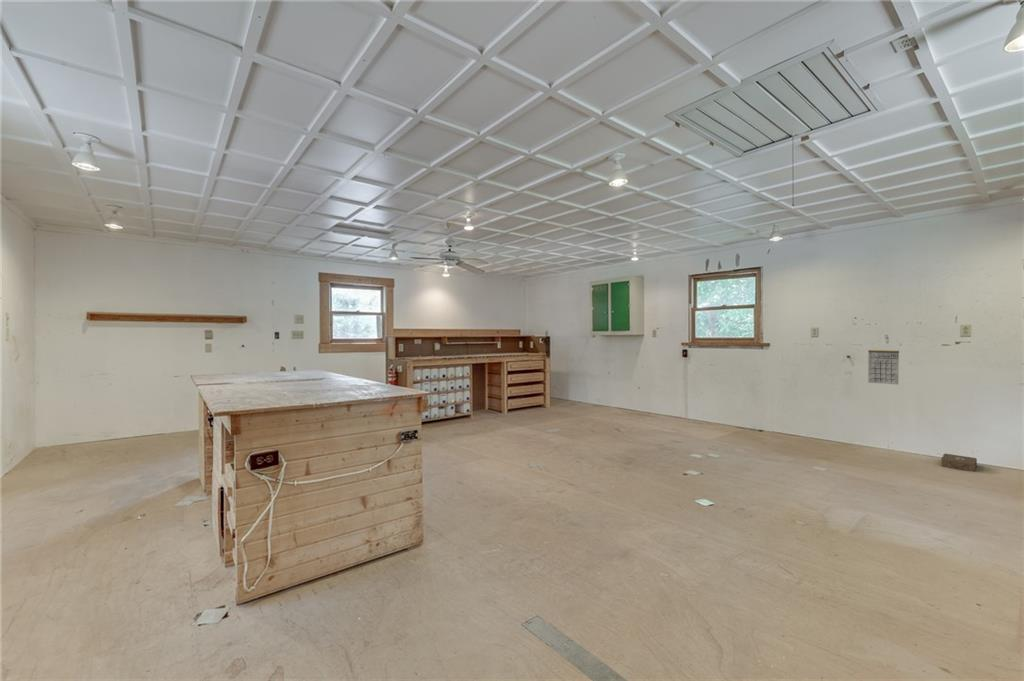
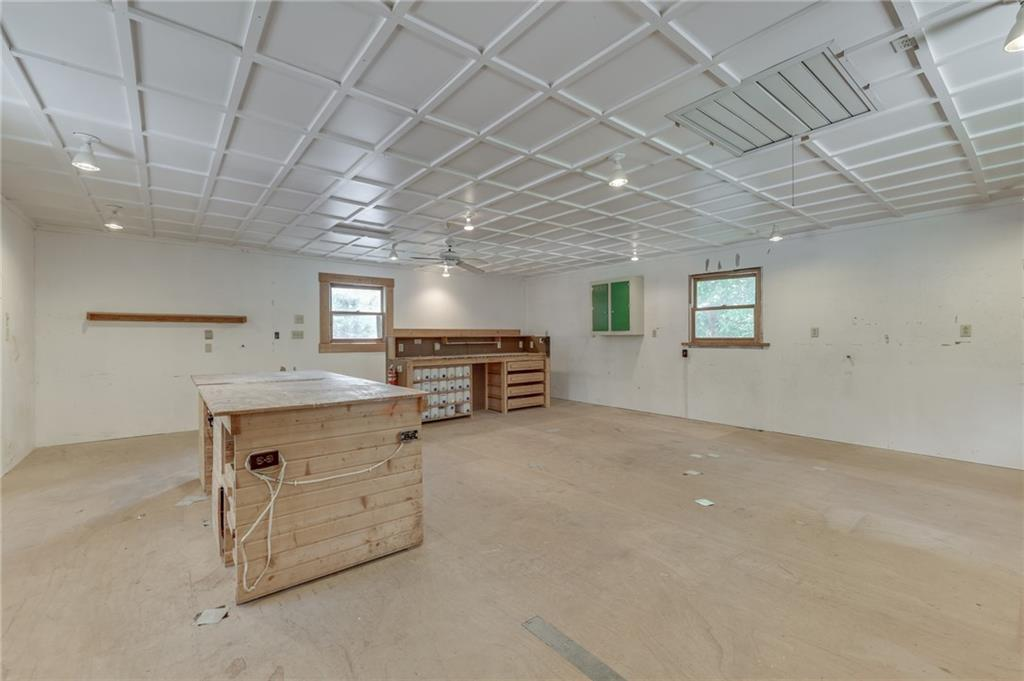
- calendar (883, 363)
- ammunition box (958, 462)
